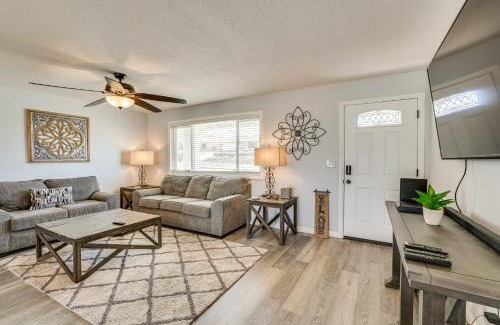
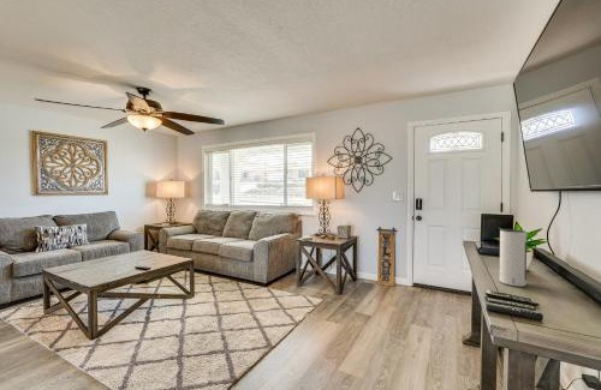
+ speaker (512, 256)
